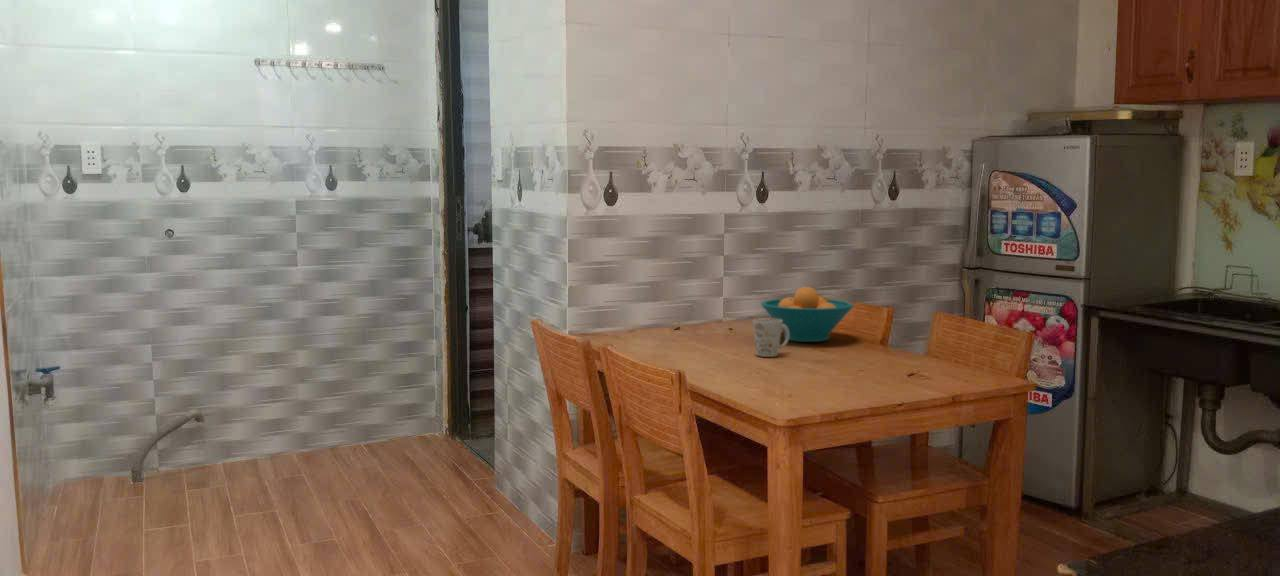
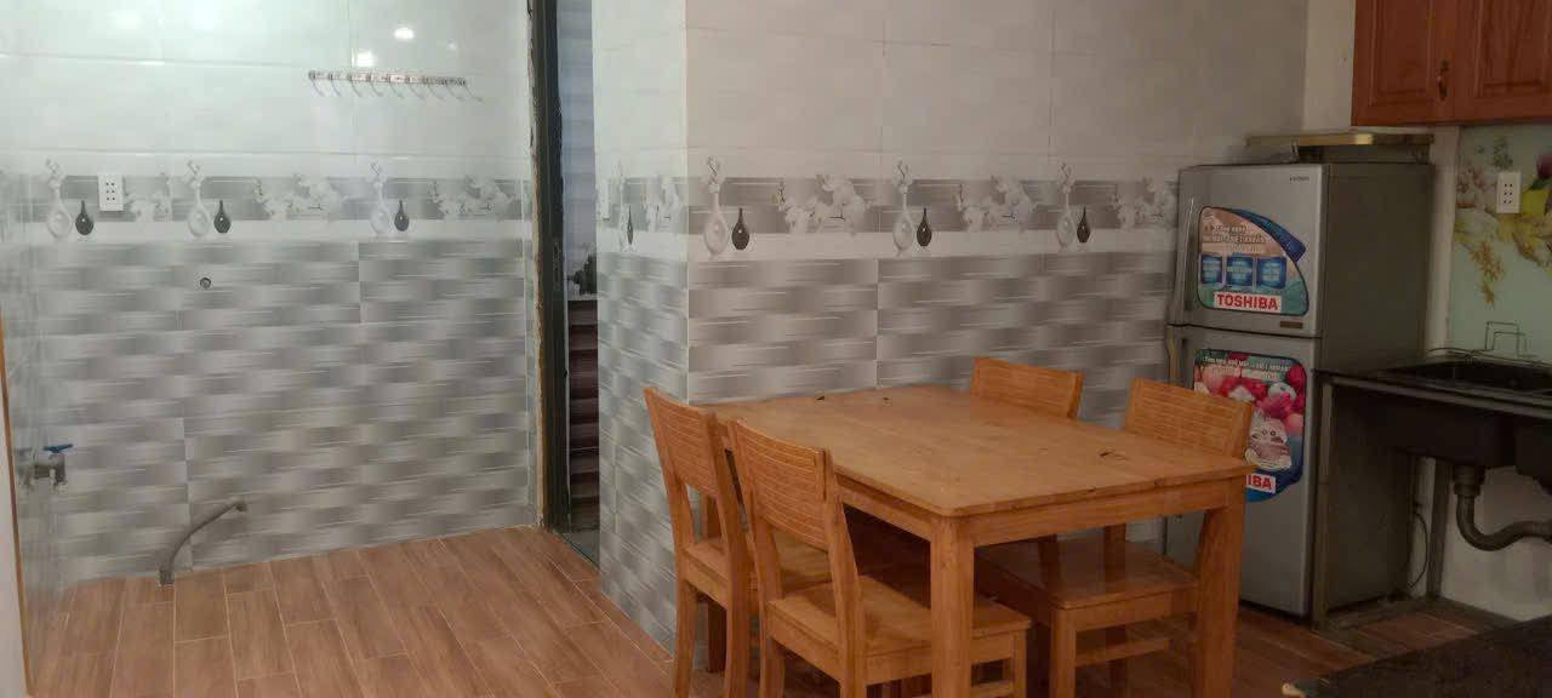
- mug (772, 336)
- fruit bowl (806, 313)
